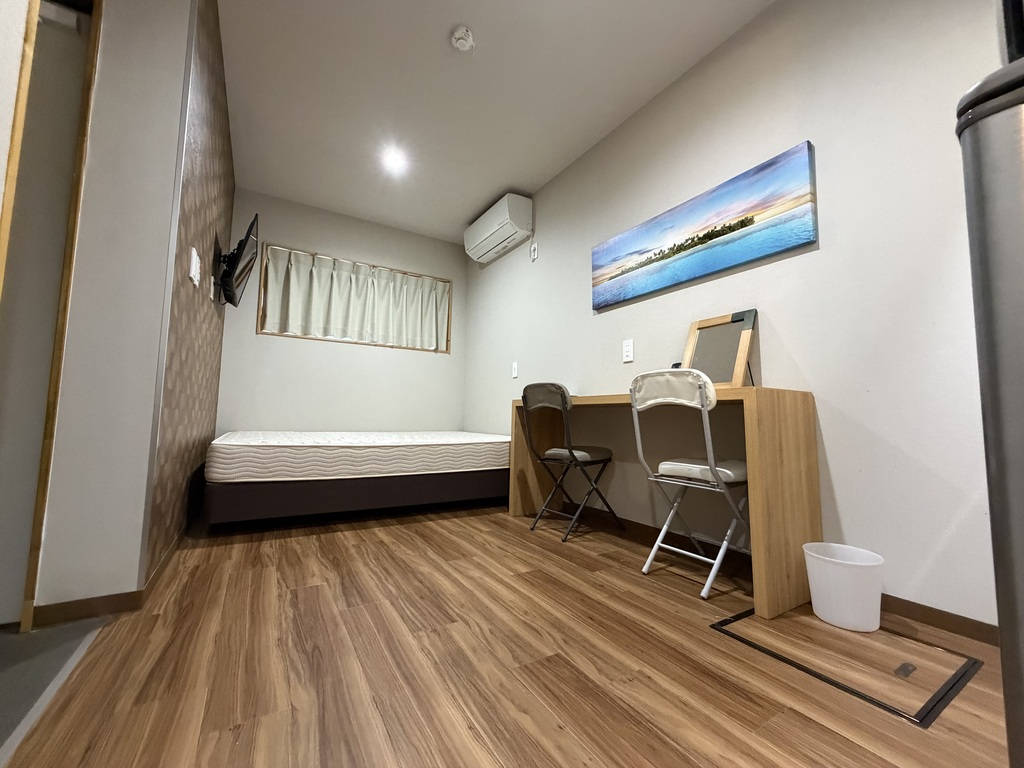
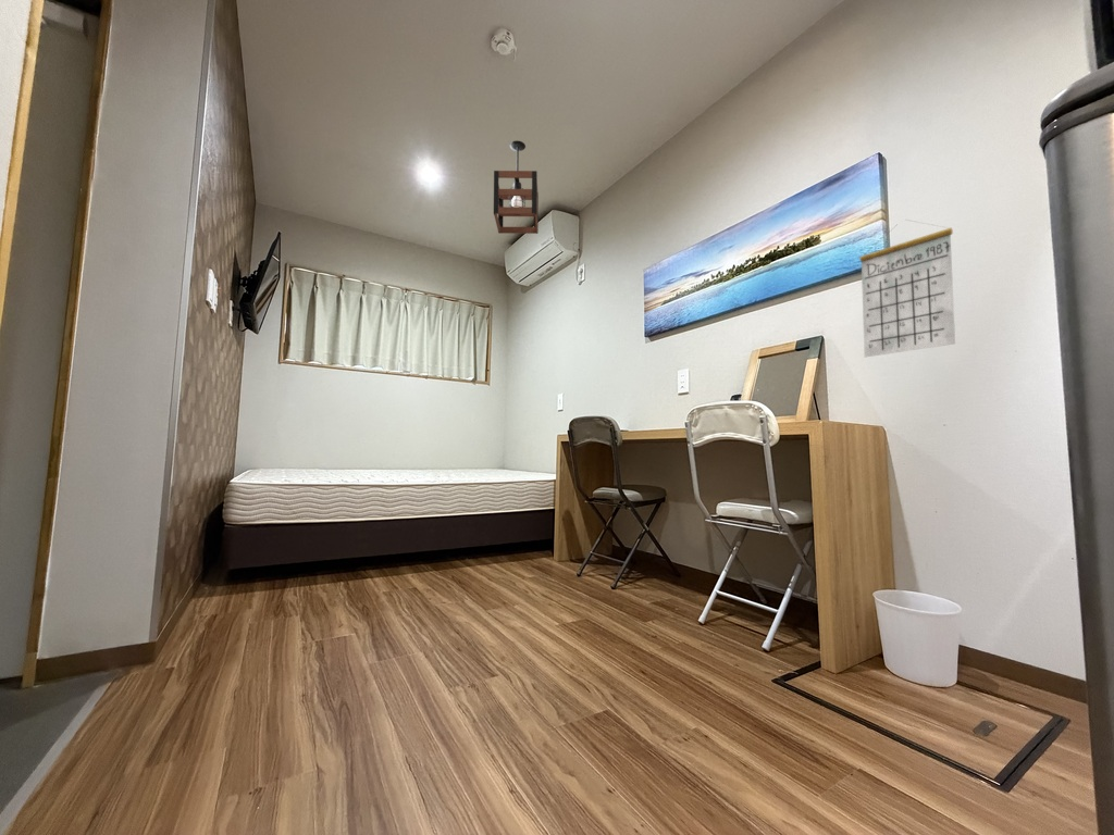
+ pendant light (517, 184)
+ calendar (904, 284)
